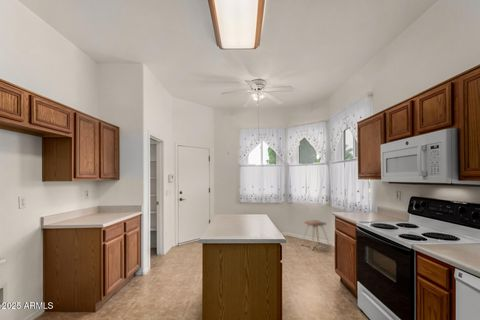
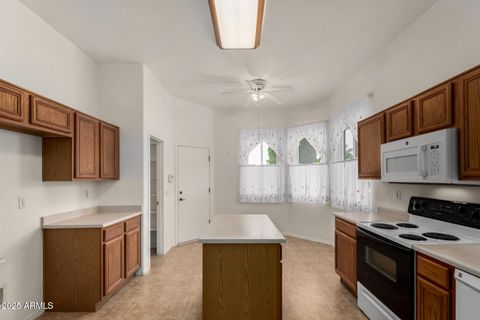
- music stool (314, 233)
